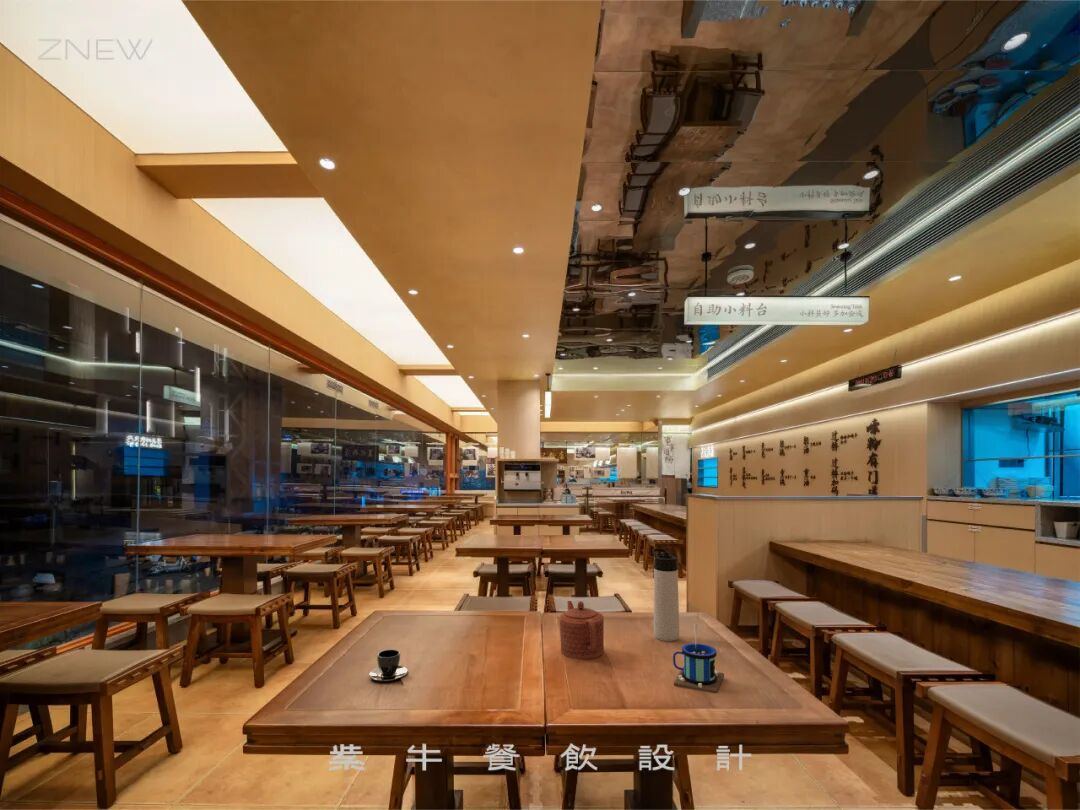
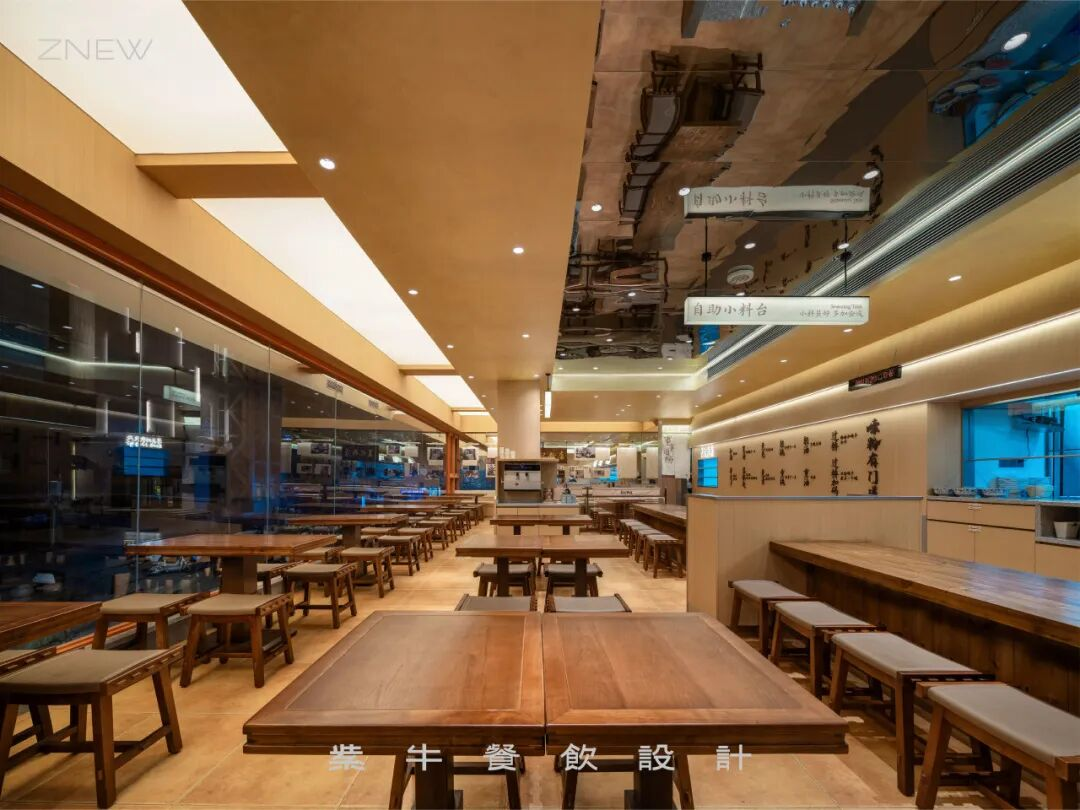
- mug (696, 645)
- teapot (581, 626)
- teacup (388, 664)
- thermos bottle (664, 593)
